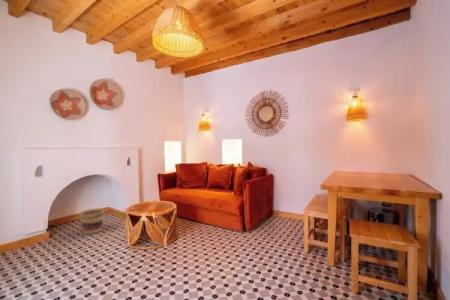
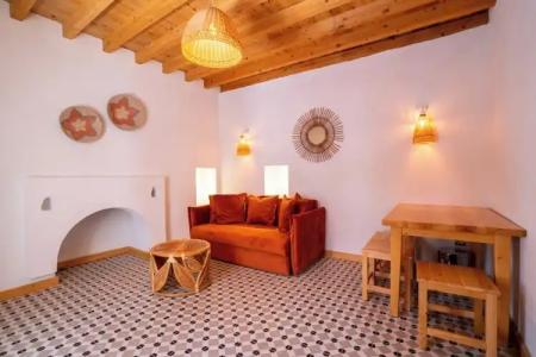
- basket (92, 221)
